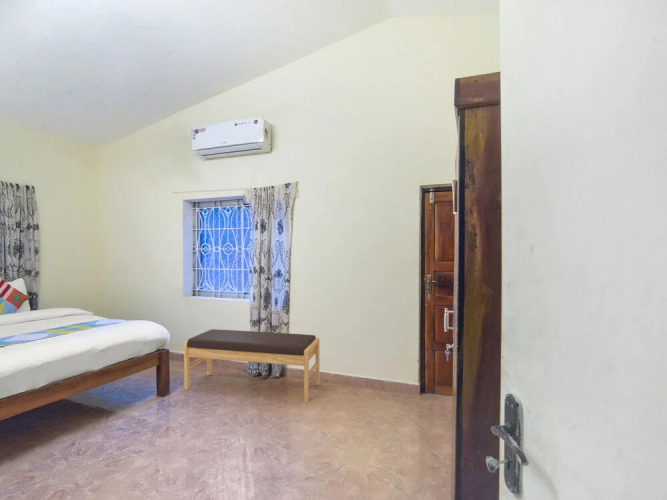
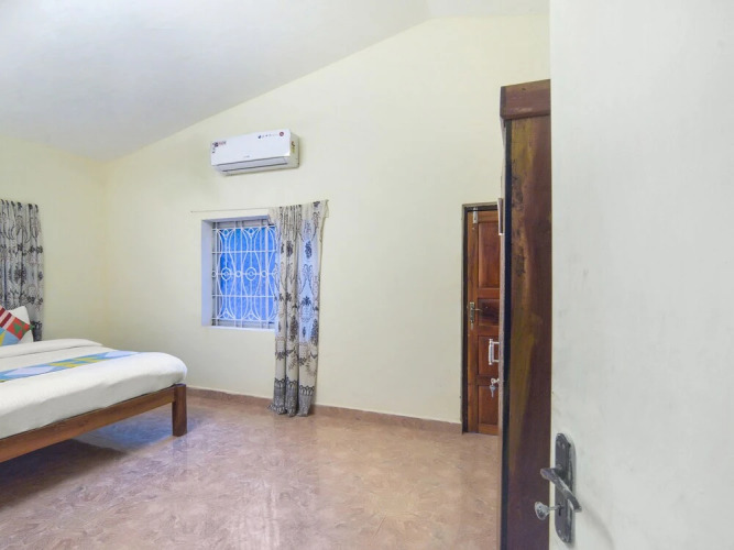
- bench (253, 361)
